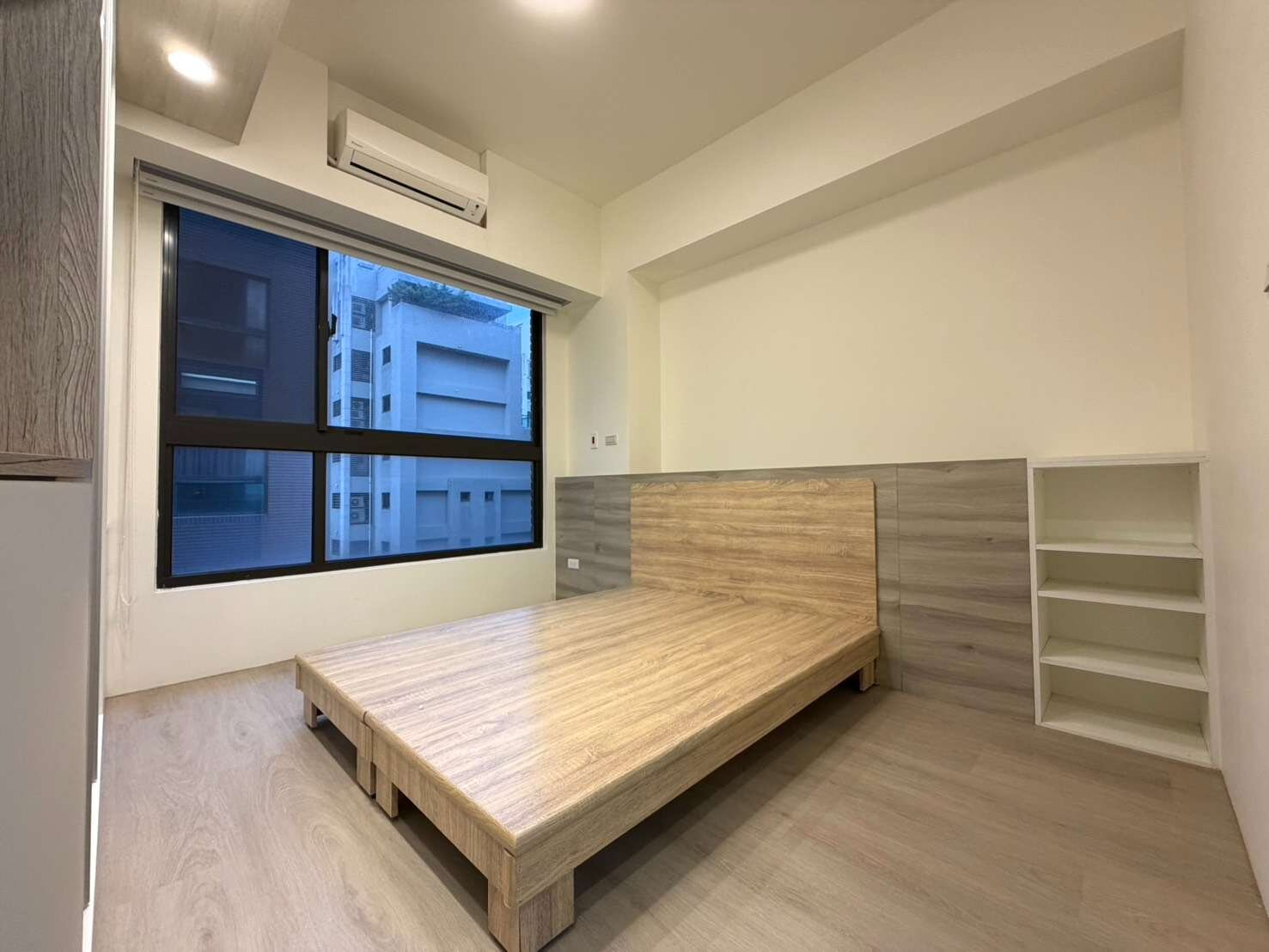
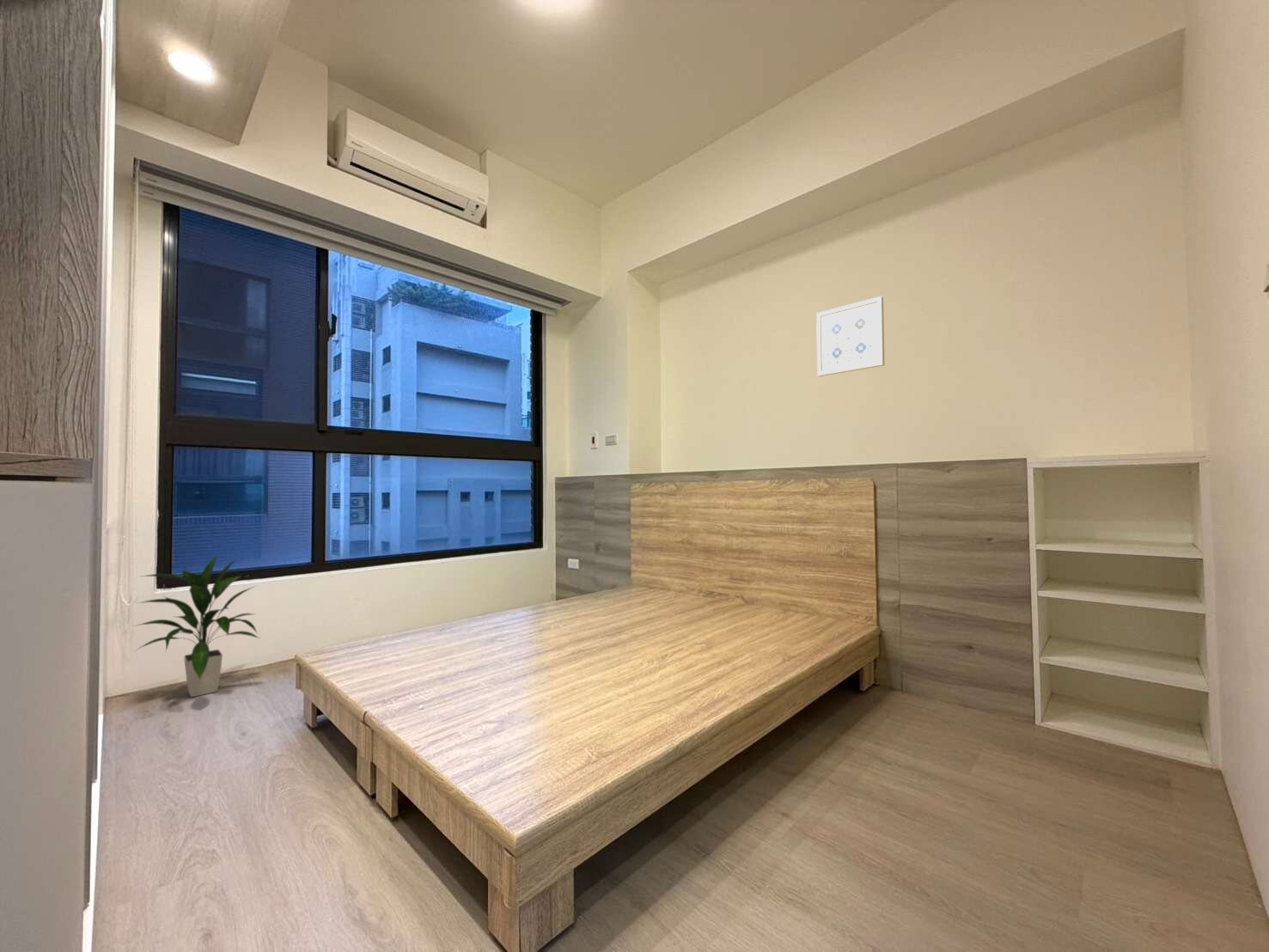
+ indoor plant (200, 624)
+ wall art (849, 338)
